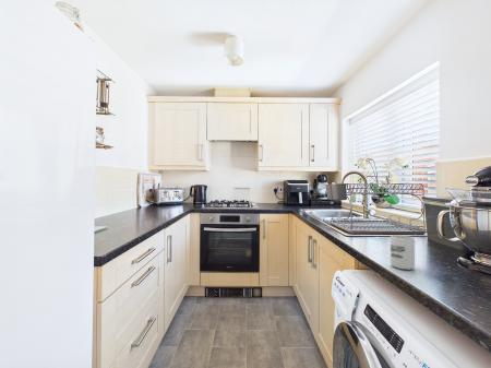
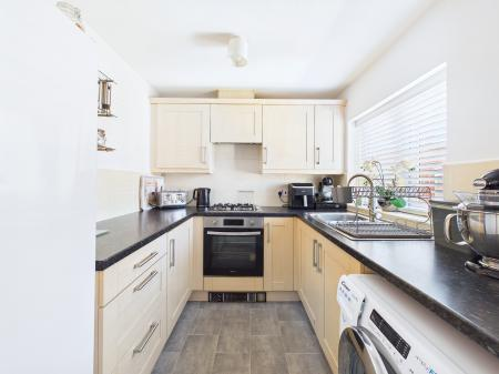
- cup (402, 251)
